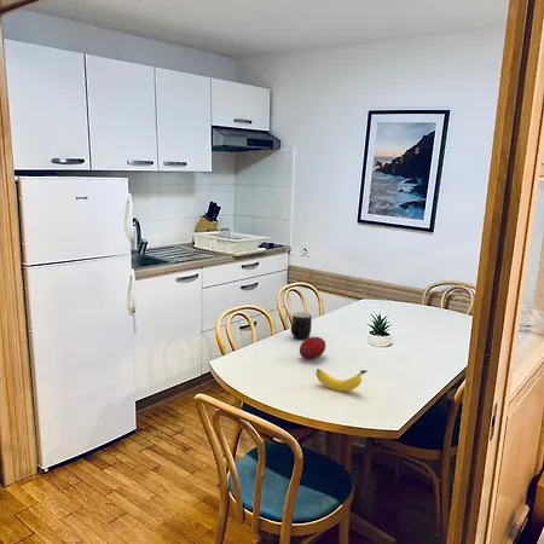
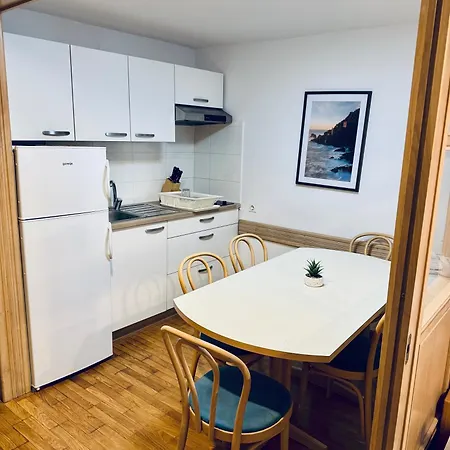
- mug (299, 326)
- banana (340, 380)
- fruit (312, 347)
